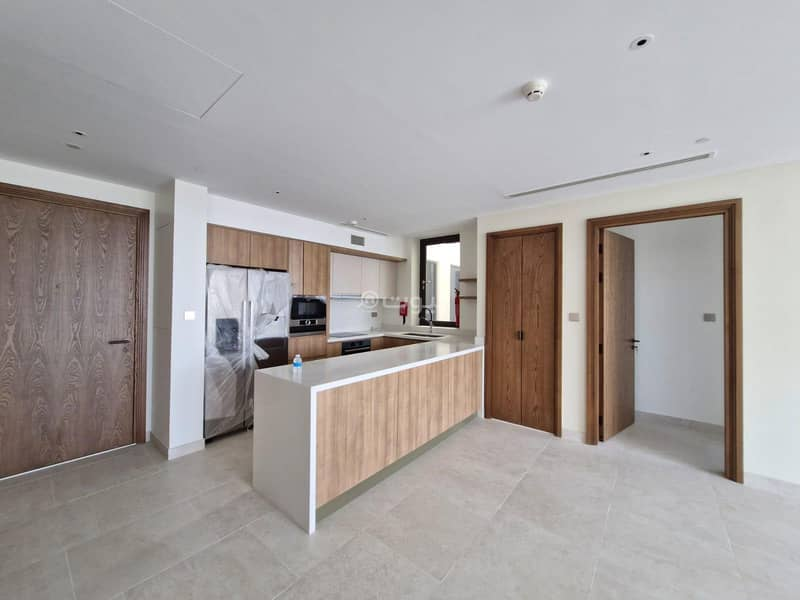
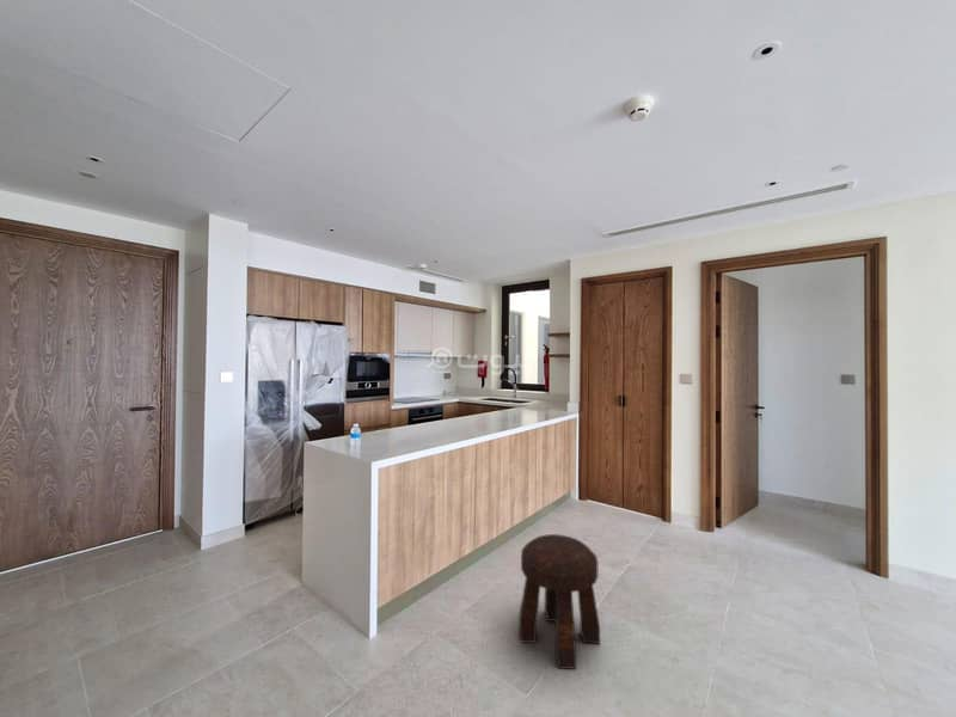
+ stool (558, 590)
